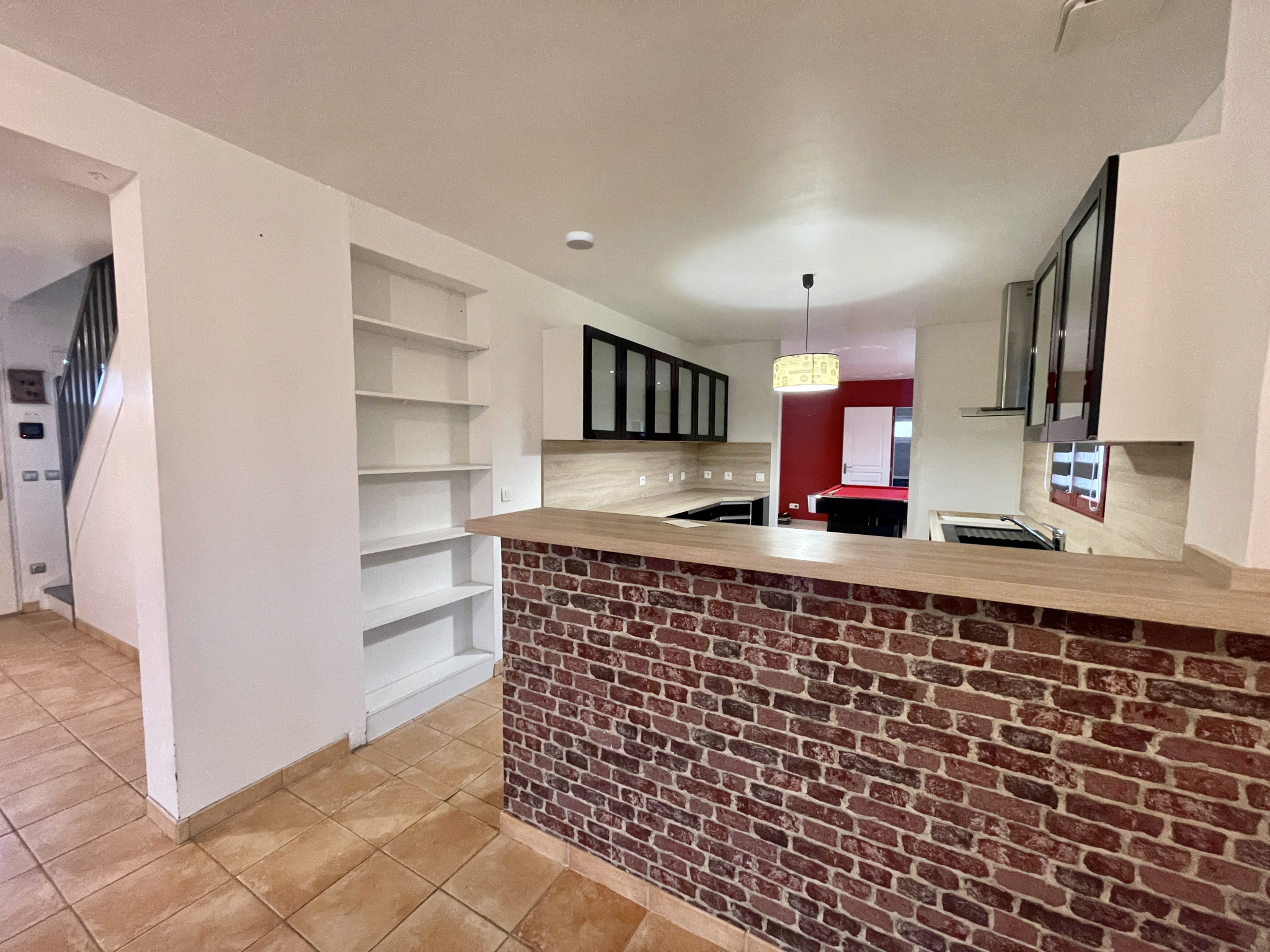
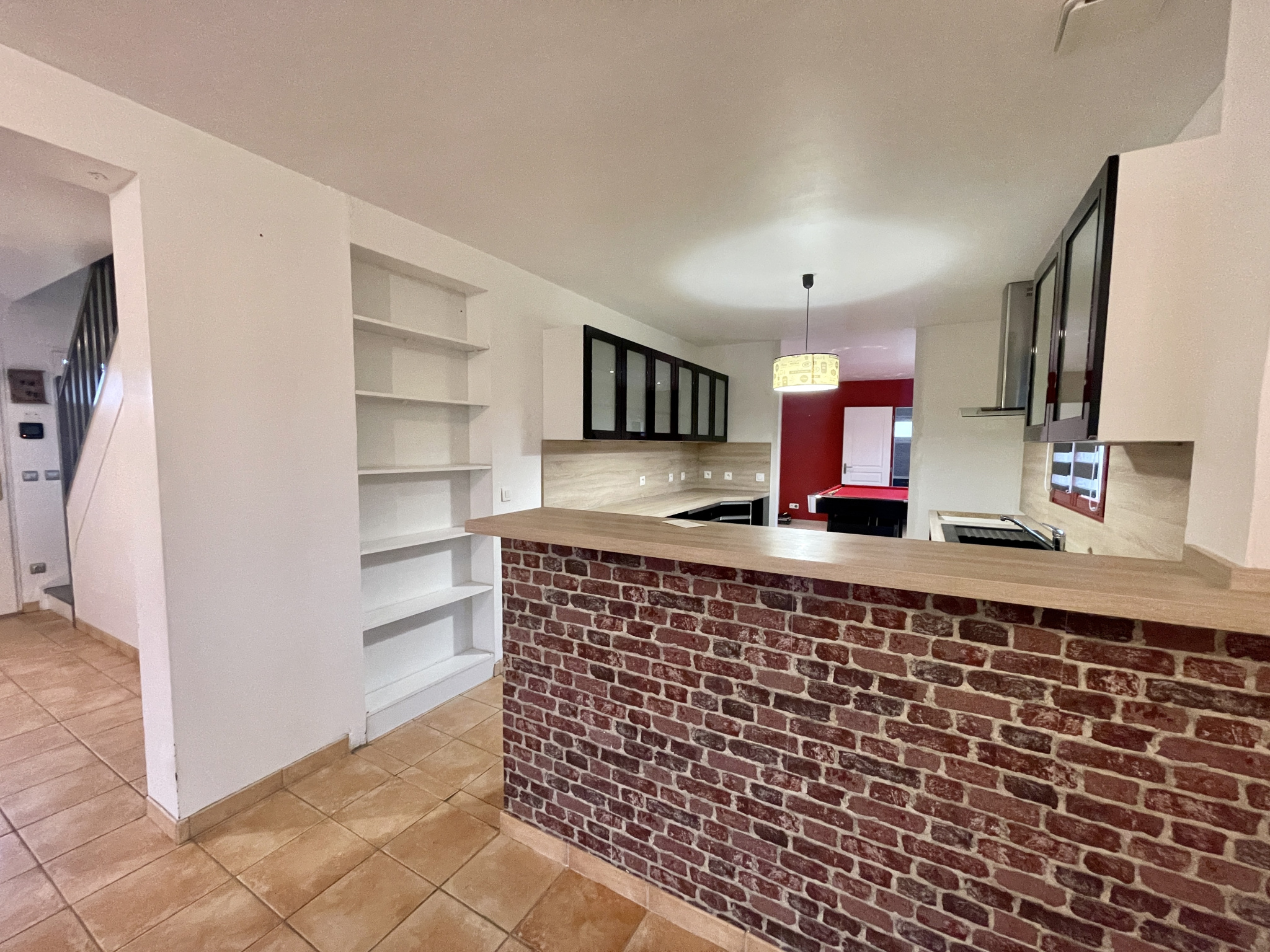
- smoke detector (580, 240)
